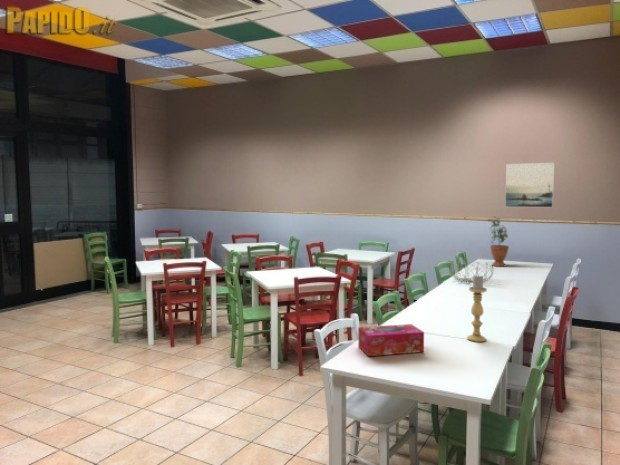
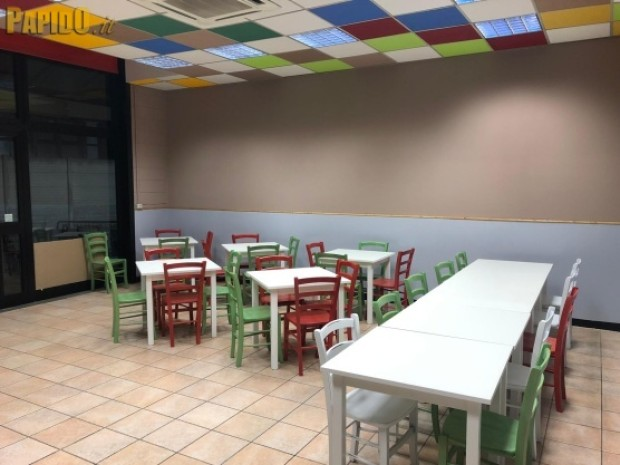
- candle holder (477, 306)
- tissue box (390, 339)
- fruit basket (472, 272)
- potted plant (498, 240)
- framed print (529, 185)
